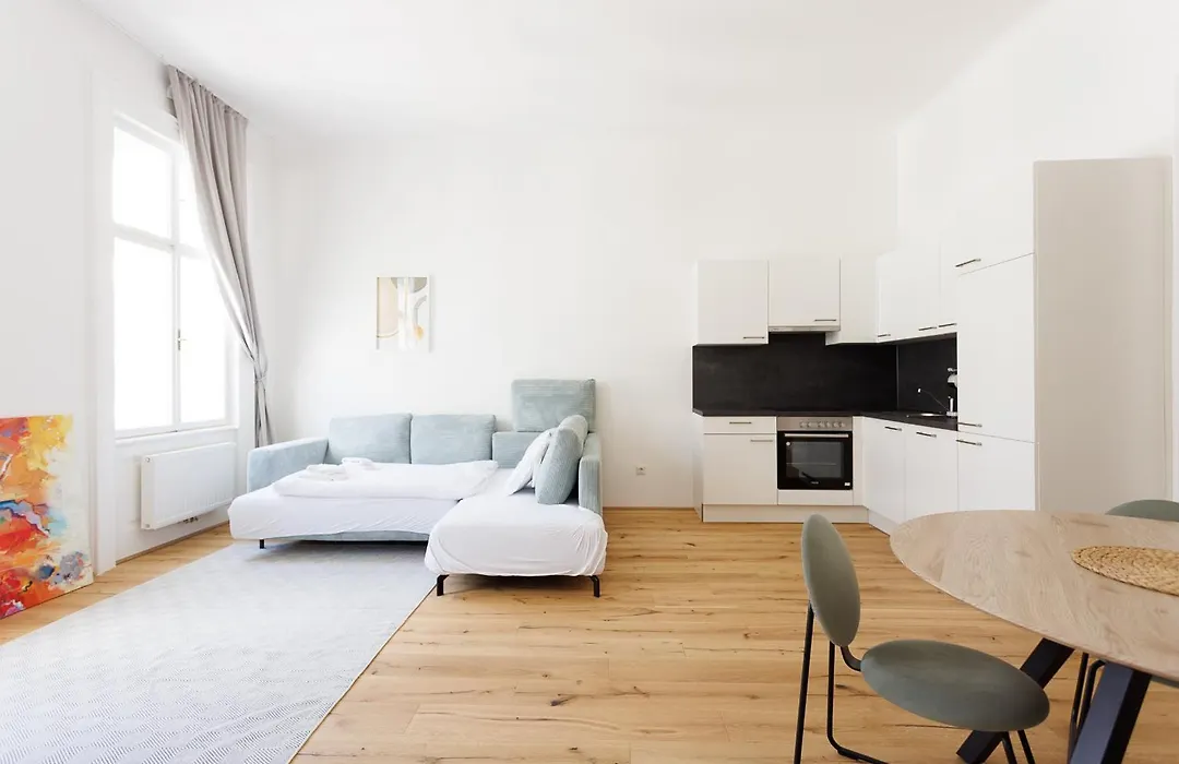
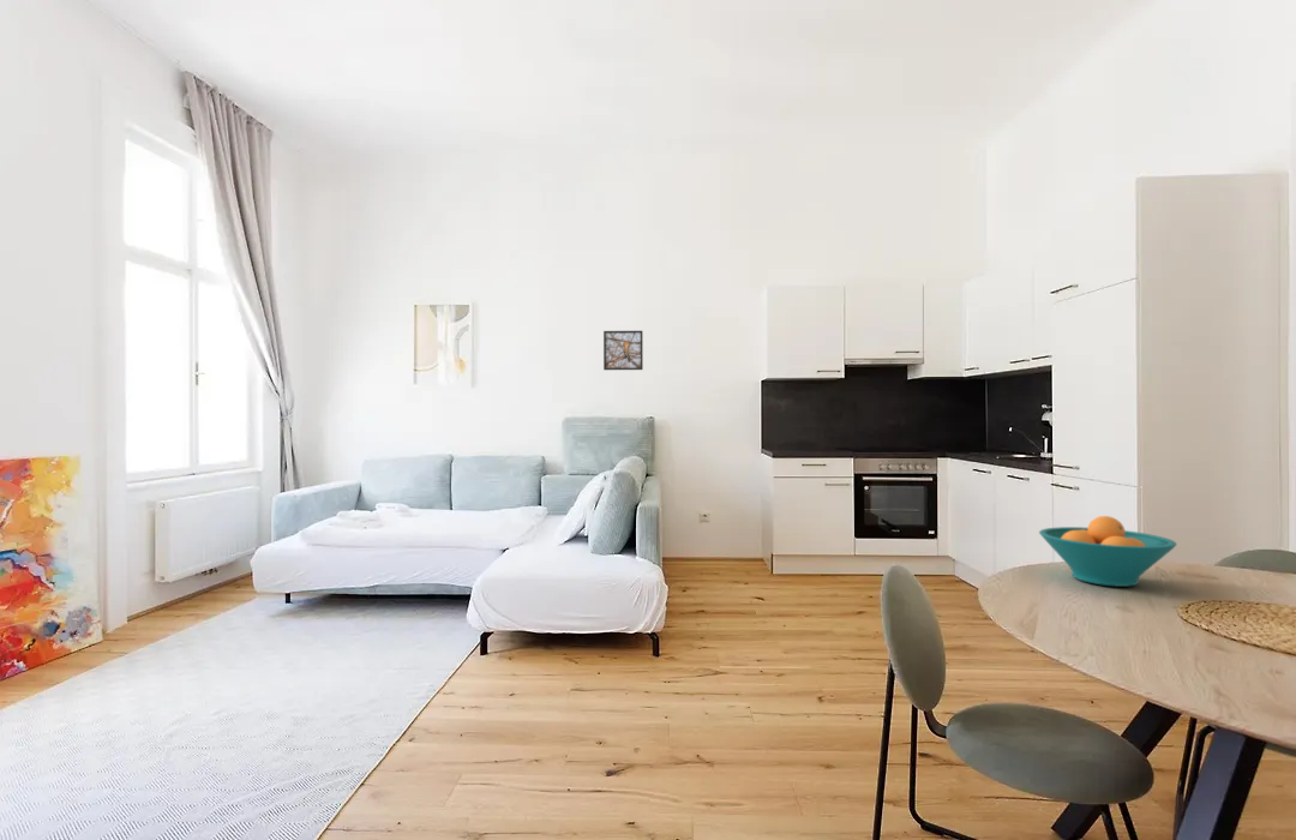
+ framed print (623, 350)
+ fruit bowl (1104, 548)
